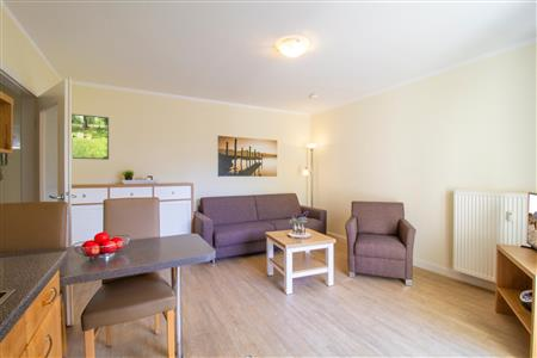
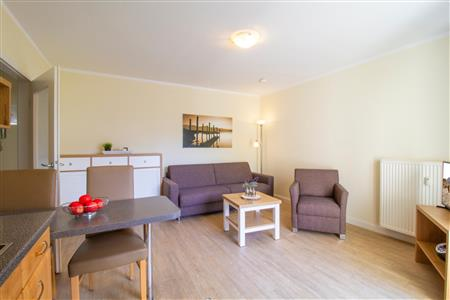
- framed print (90, 137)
